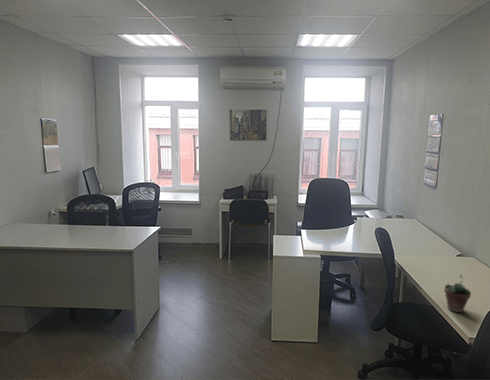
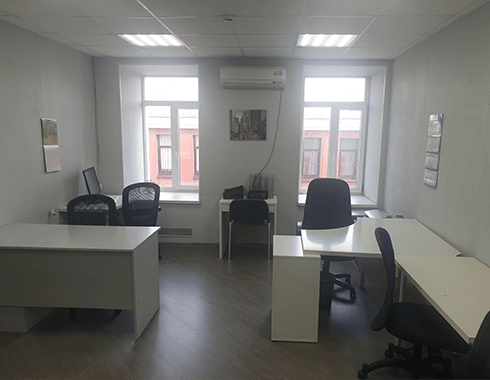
- succulent plant (457, 291)
